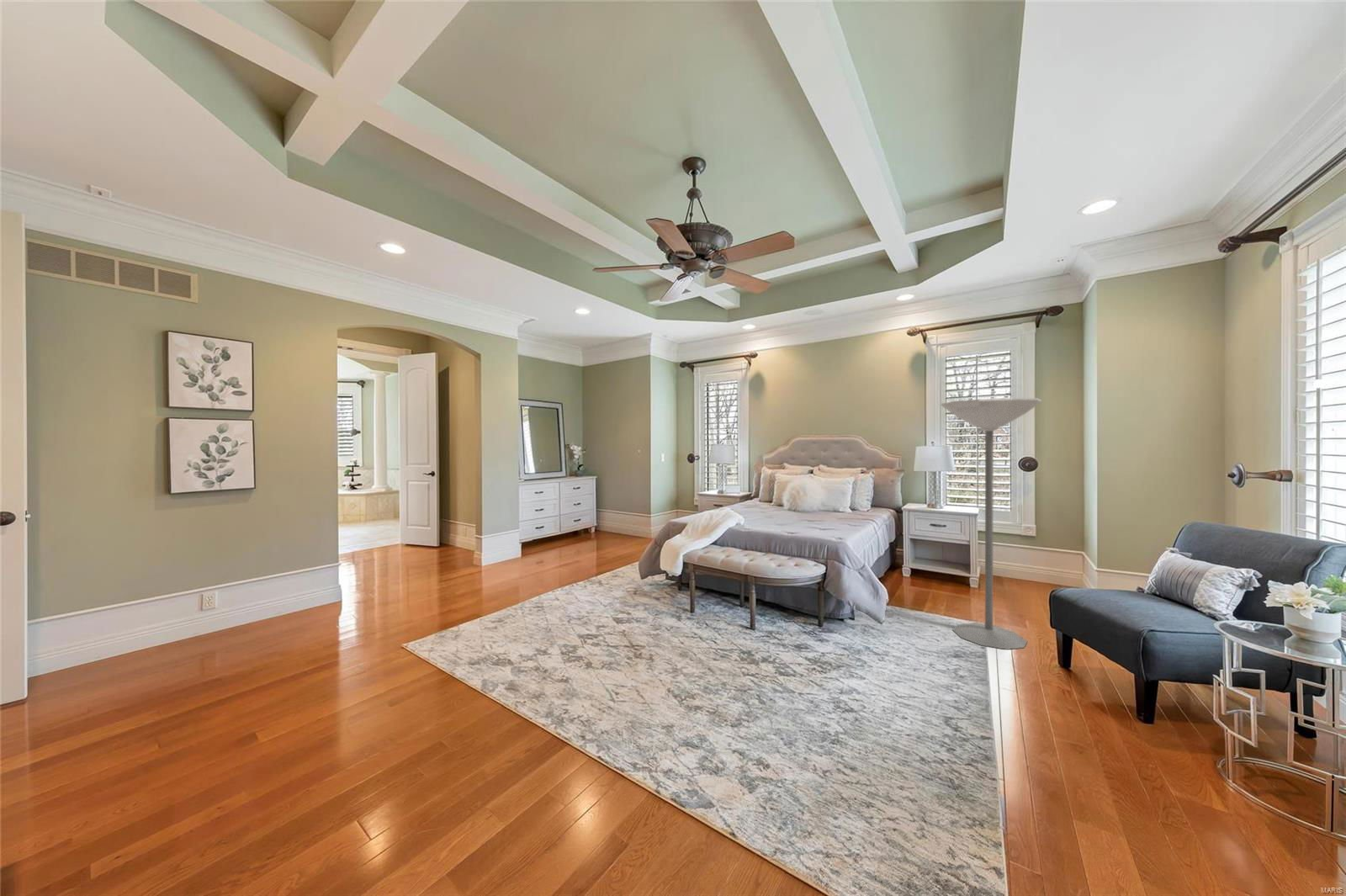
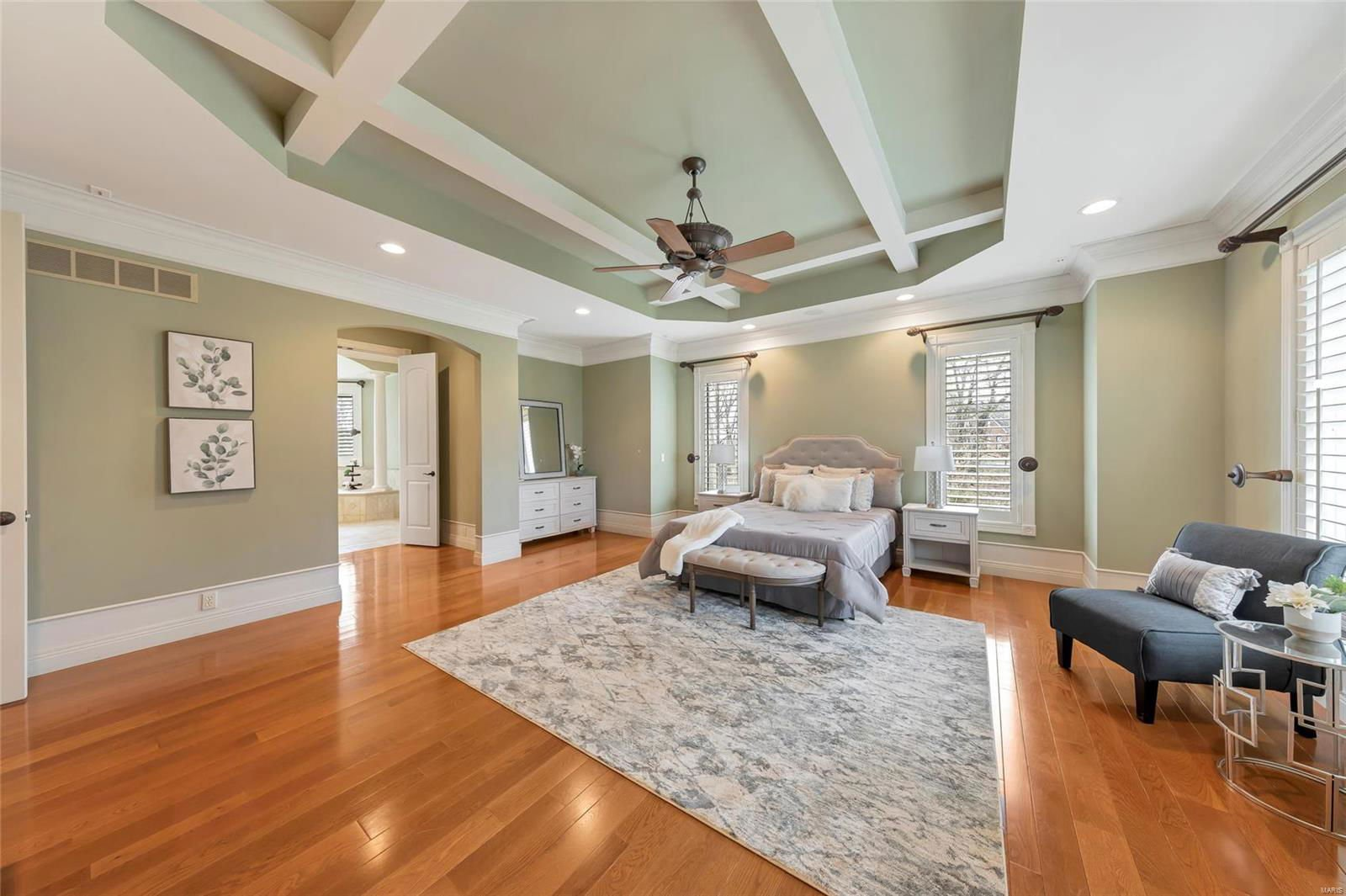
- floor lamp (988, 518)
